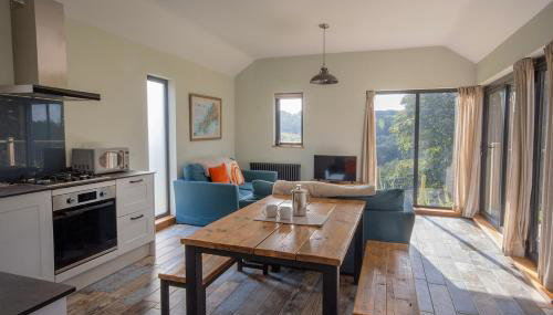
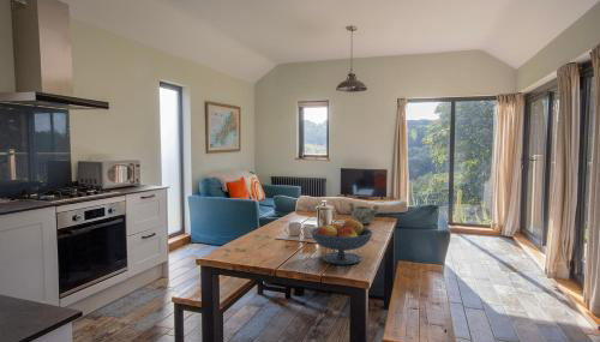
+ fruit bowl (341, 239)
+ decorative bowl (362, 212)
